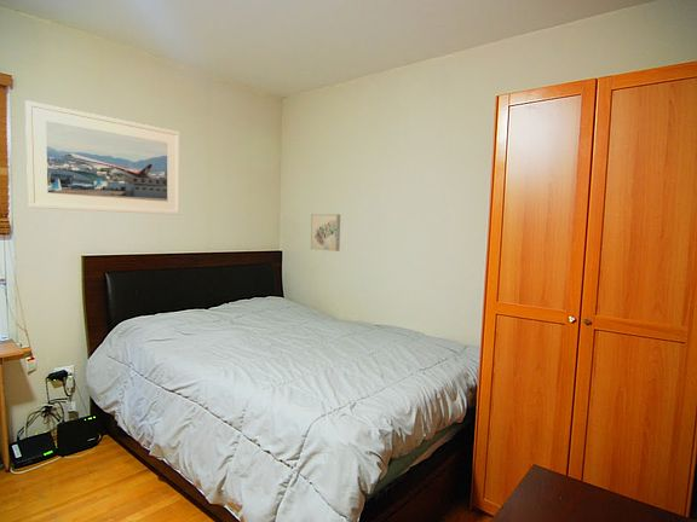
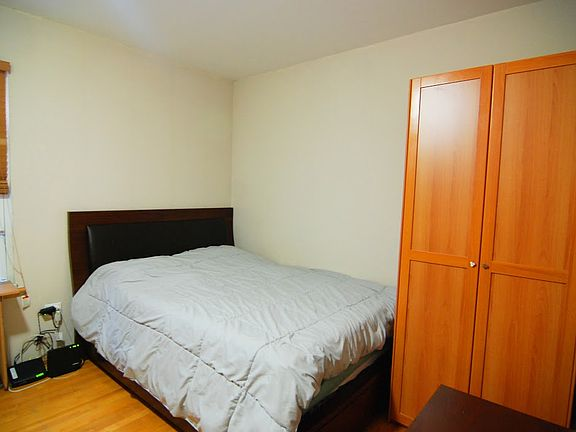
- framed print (113, 164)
- wall art (324, 232)
